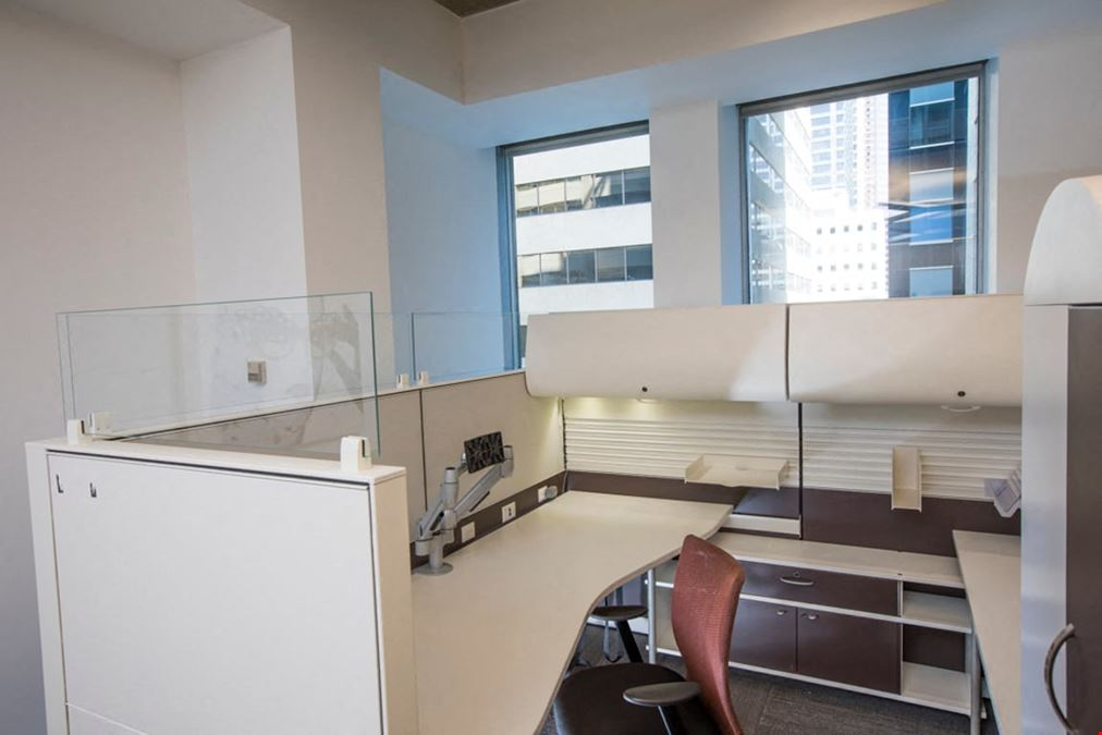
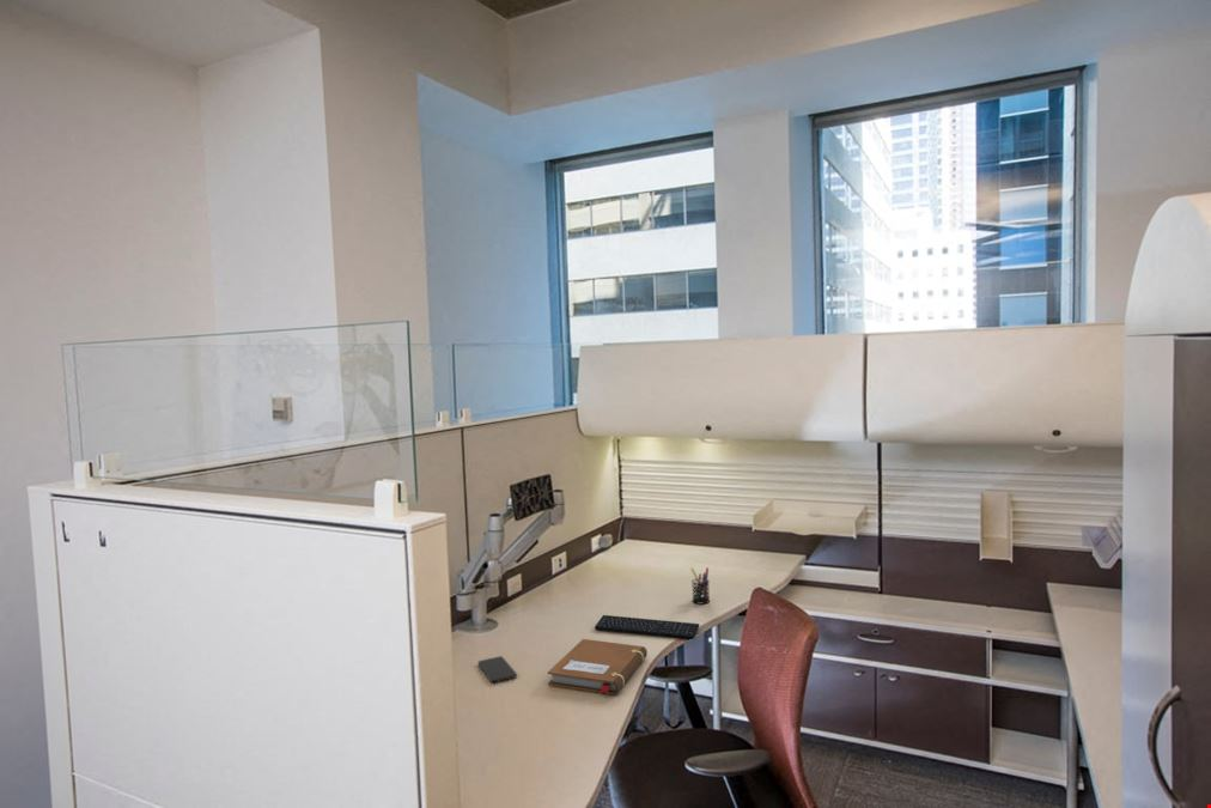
+ notebook (598, 666)
+ pen holder (702, 583)
+ keyboard (646, 626)
+ smartphone (497, 668)
